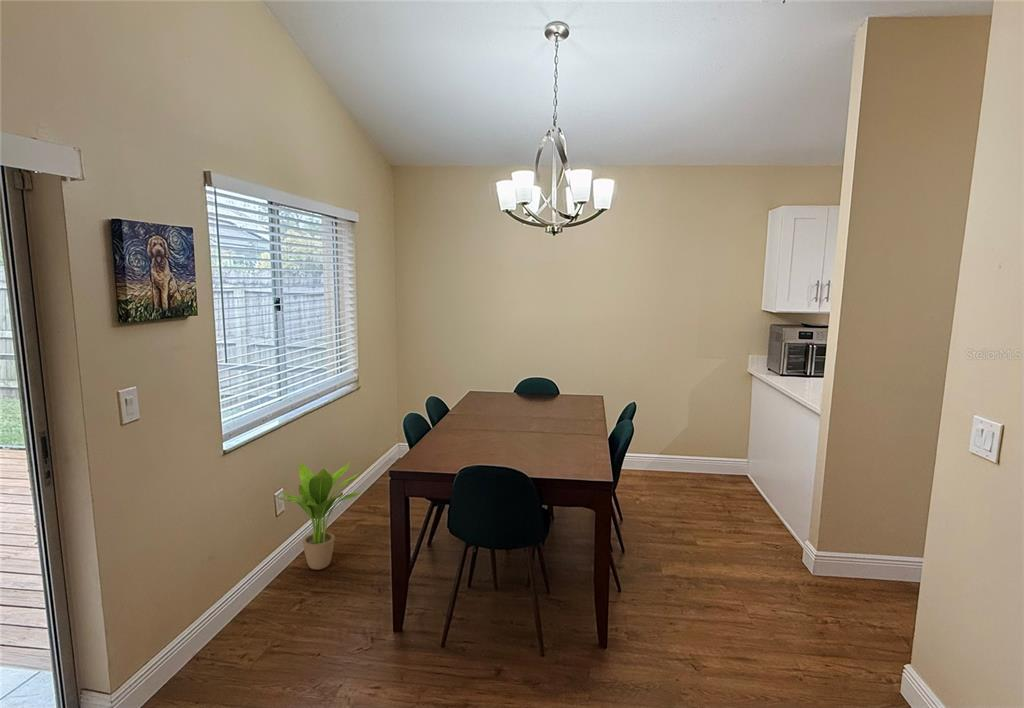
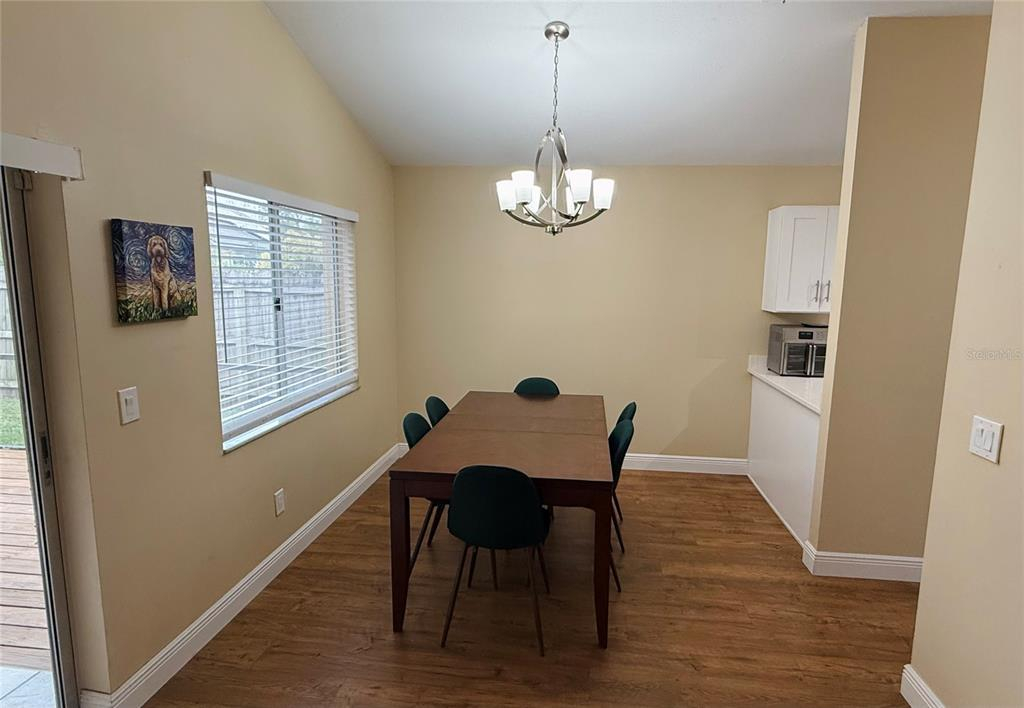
- potted plant (327, 511)
